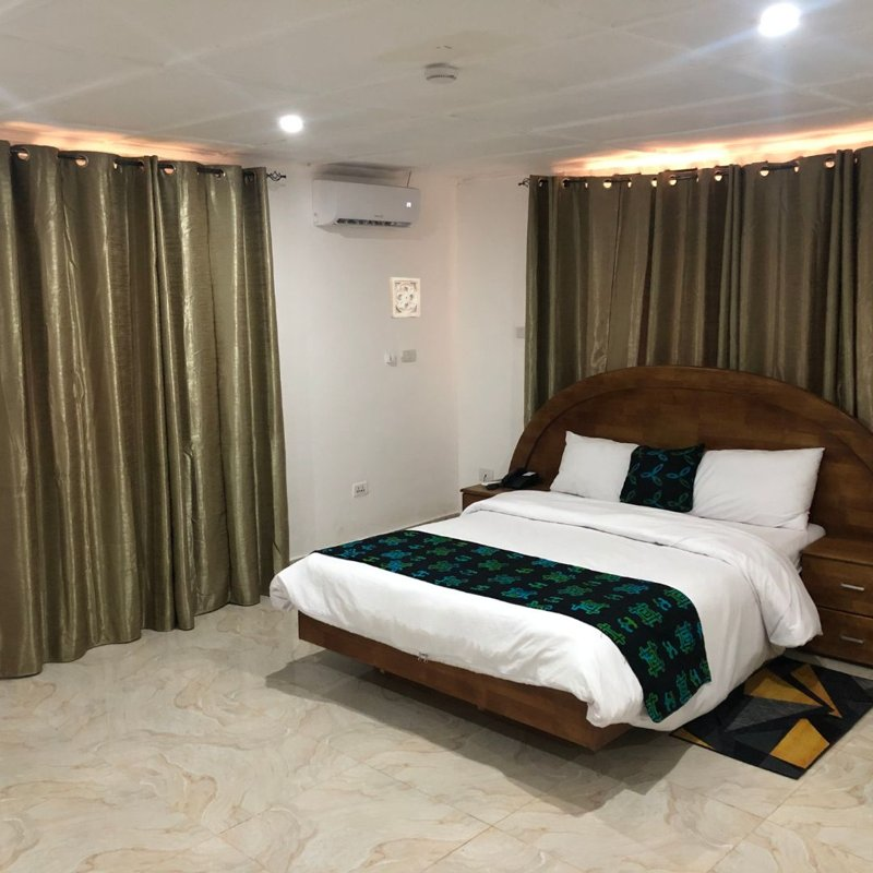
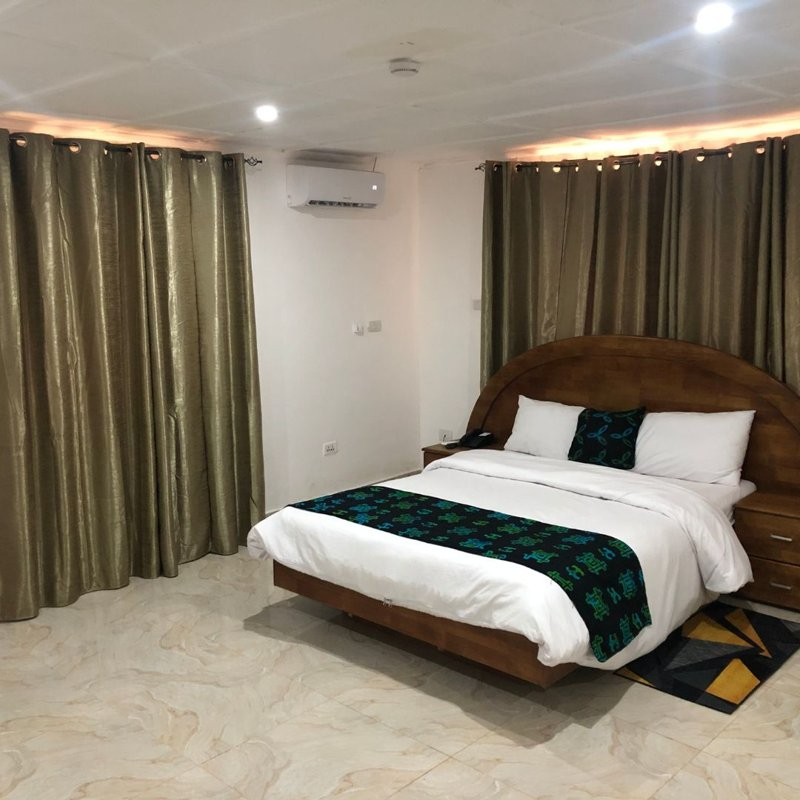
- wall ornament (405, 298)
